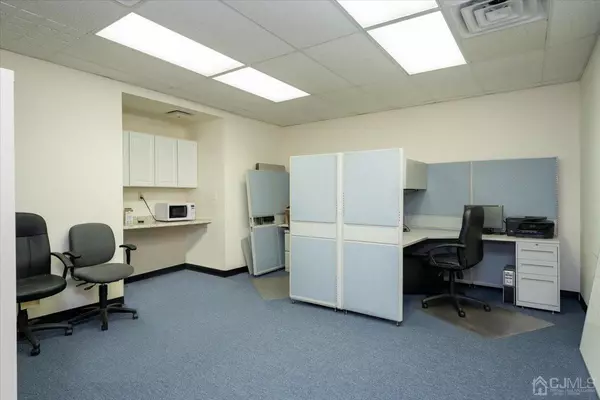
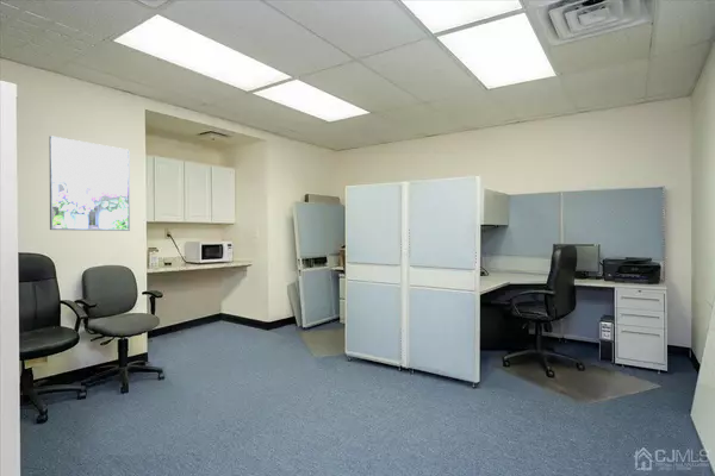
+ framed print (92, 187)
